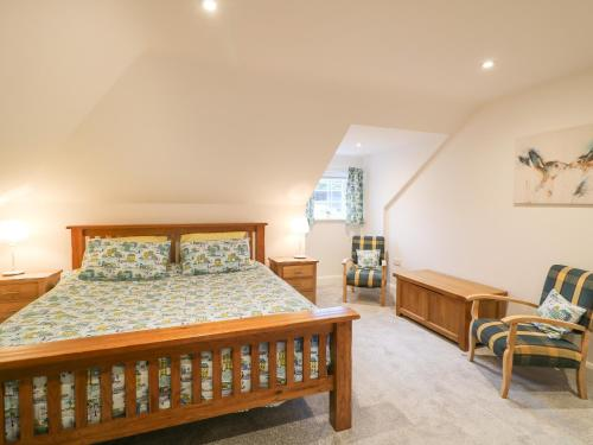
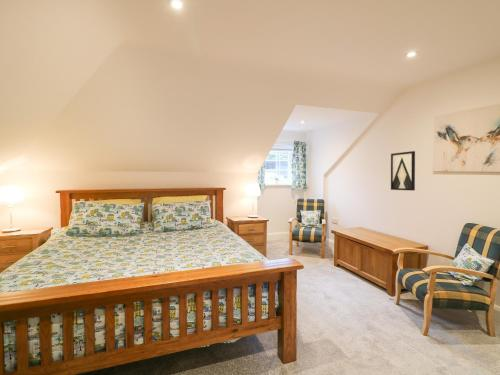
+ wall art (402, 171)
